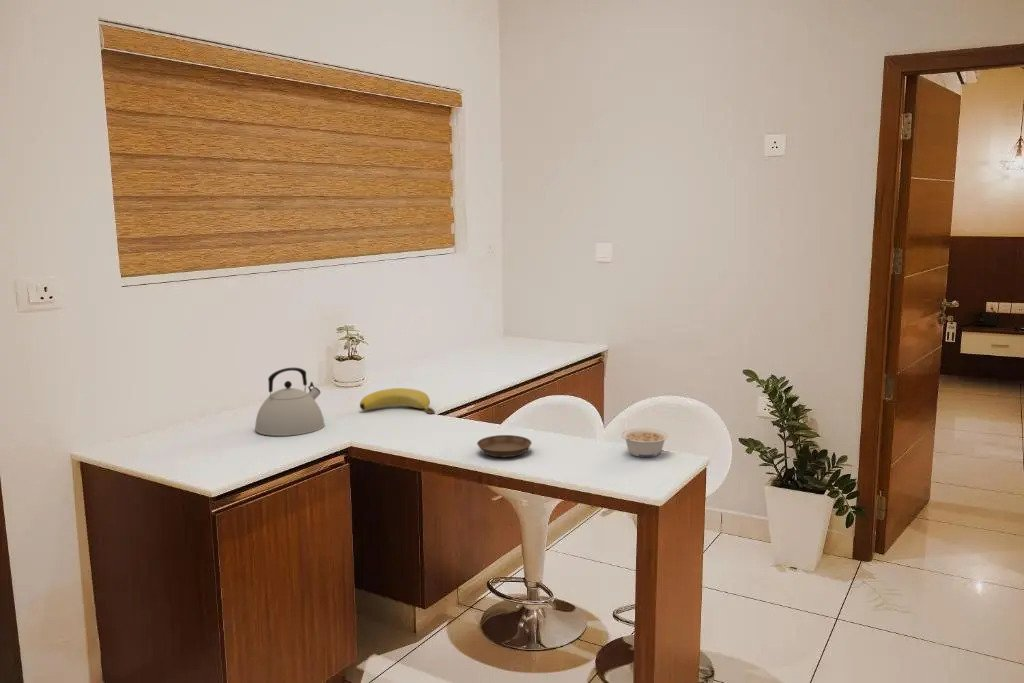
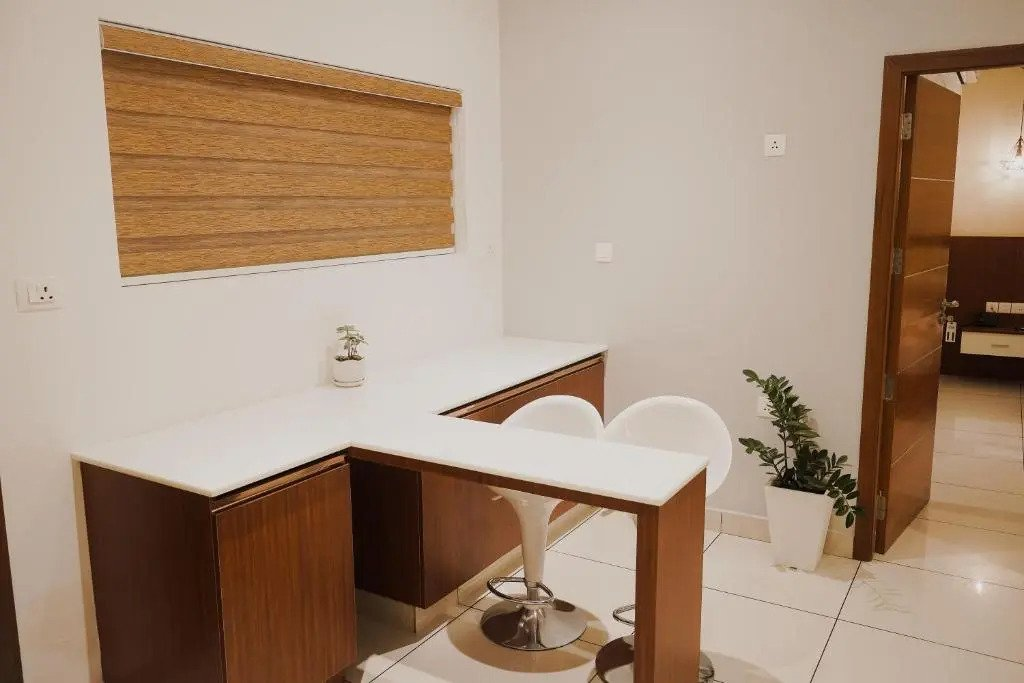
- saucer (504, 447)
- legume (644, 442)
- banana (396, 401)
- kettle (289, 397)
